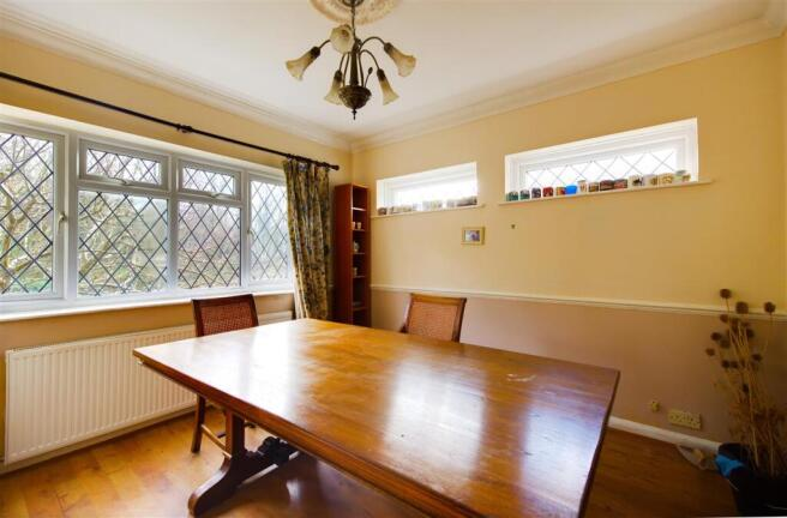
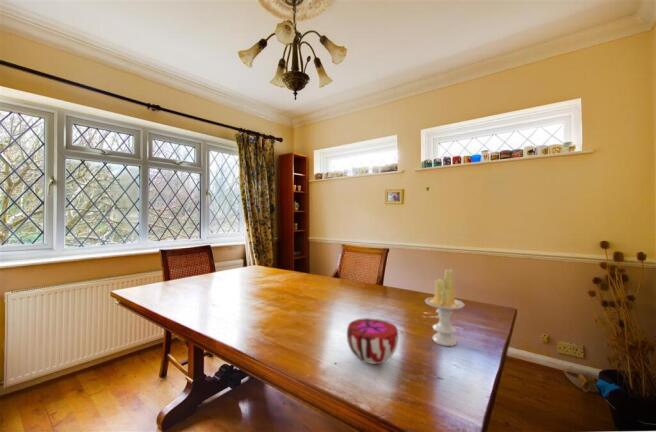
+ decorative bowl (372, 343)
+ candle (444, 304)
